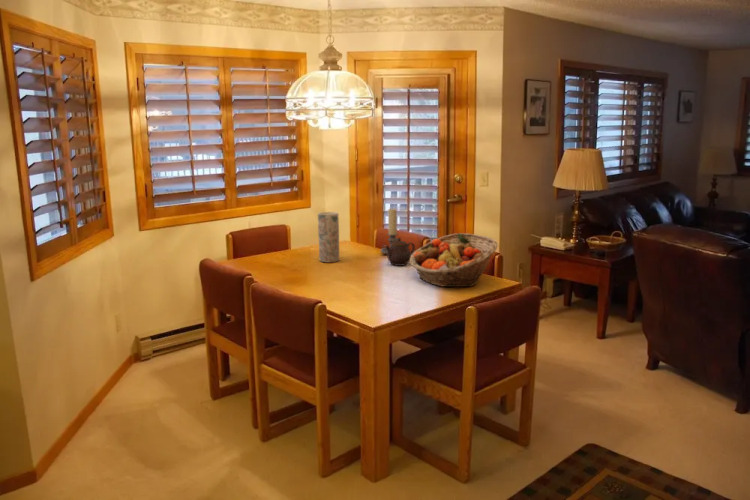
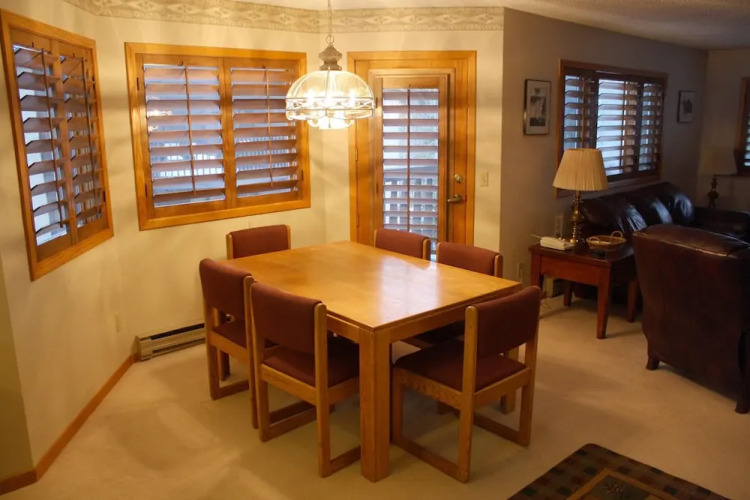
- vase (328, 236)
- candle holder (391, 230)
- fruit basket (452, 258)
- teapot (400, 250)
